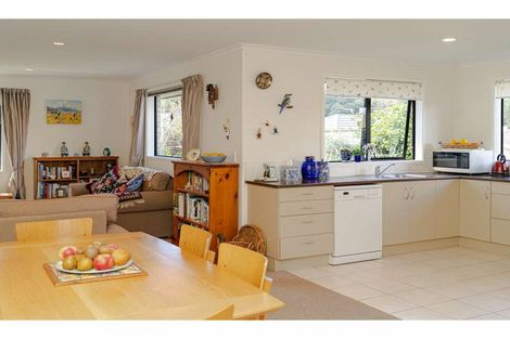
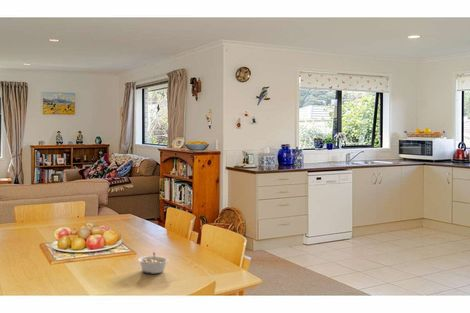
+ legume (152, 263)
